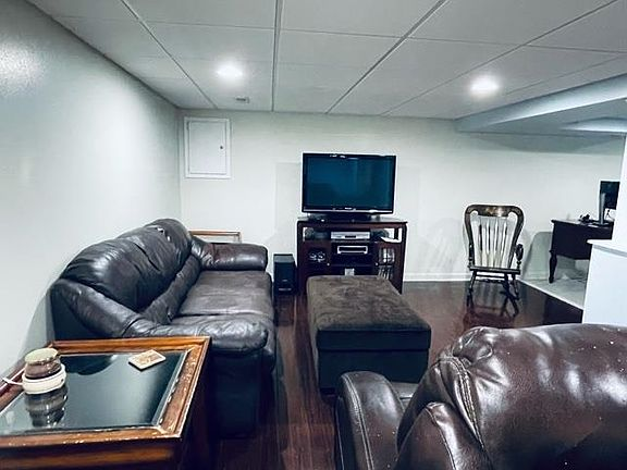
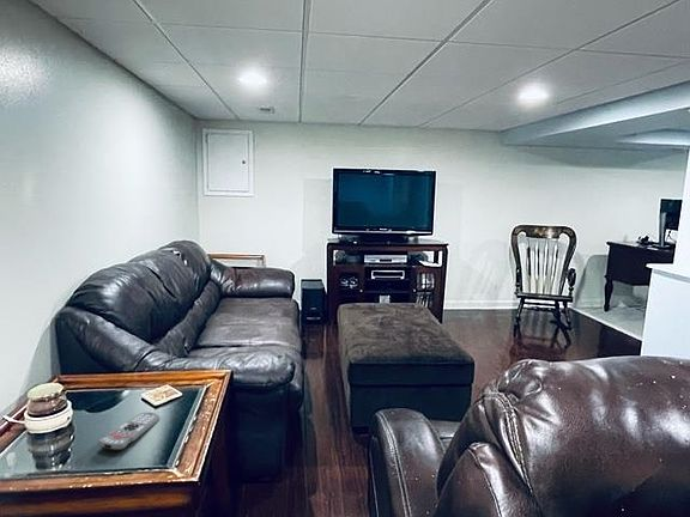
+ remote control (132, 430)
